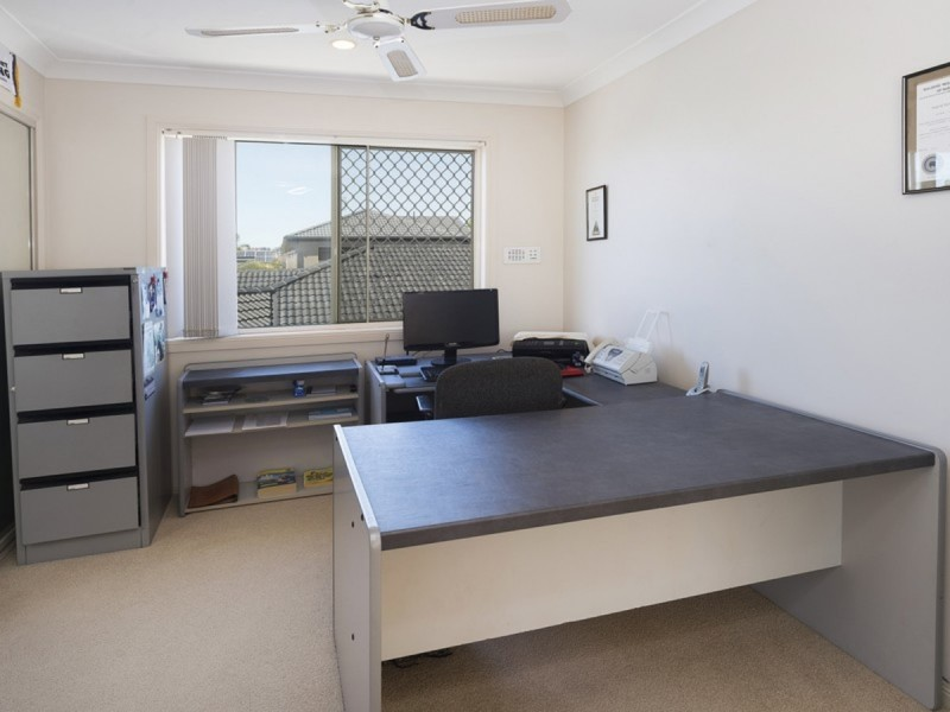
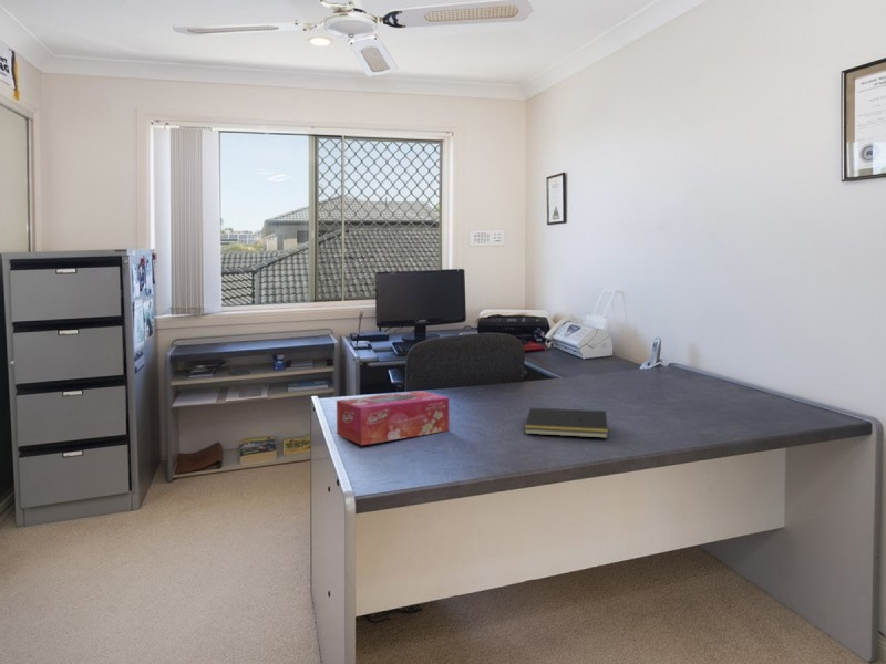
+ notepad (566, 422)
+ tissue box (393, 415)
